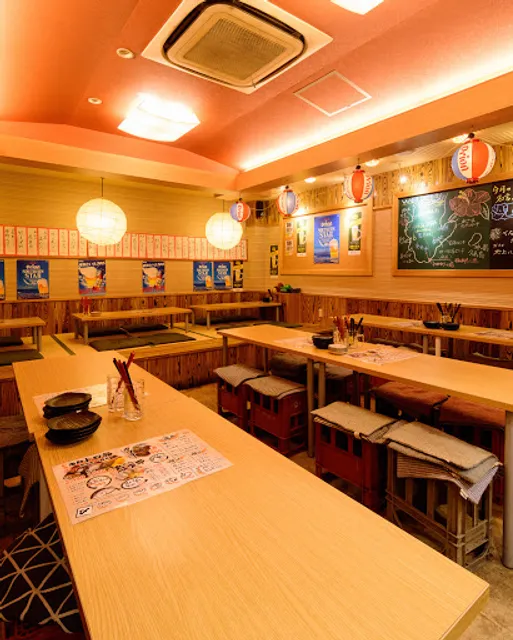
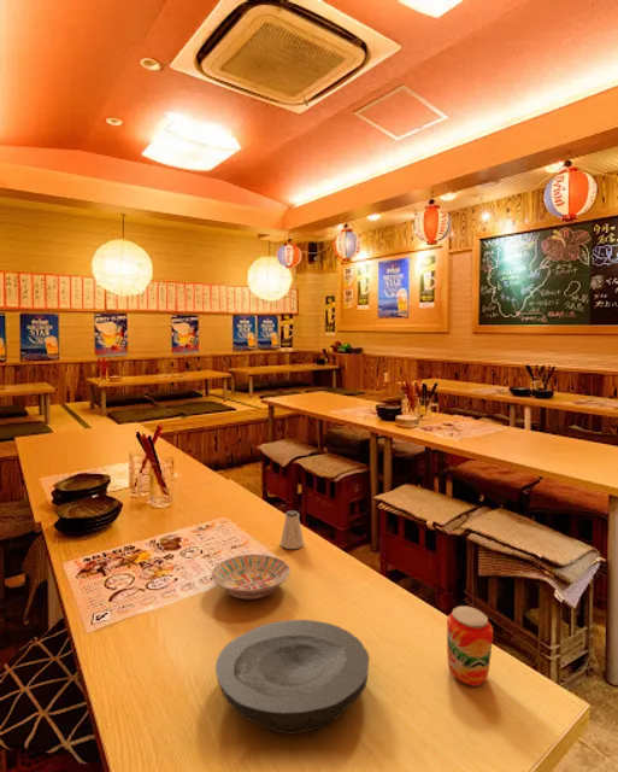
+ plate (293, 673)
+ saltshaker (292, 528)
+ bowl (251, 580)
+ beverage can (469, 645)
